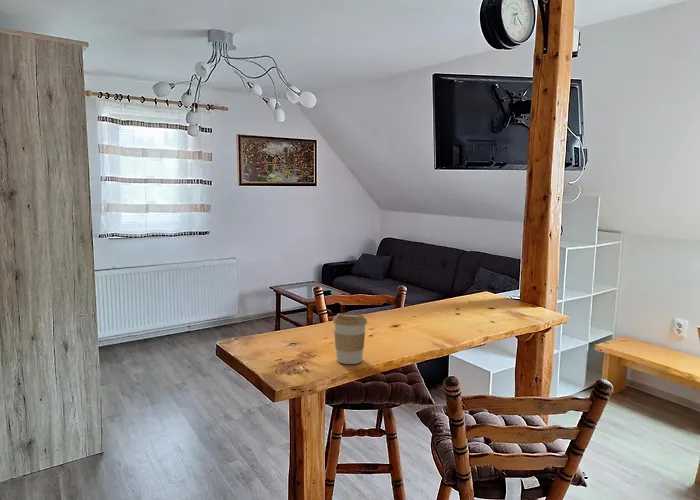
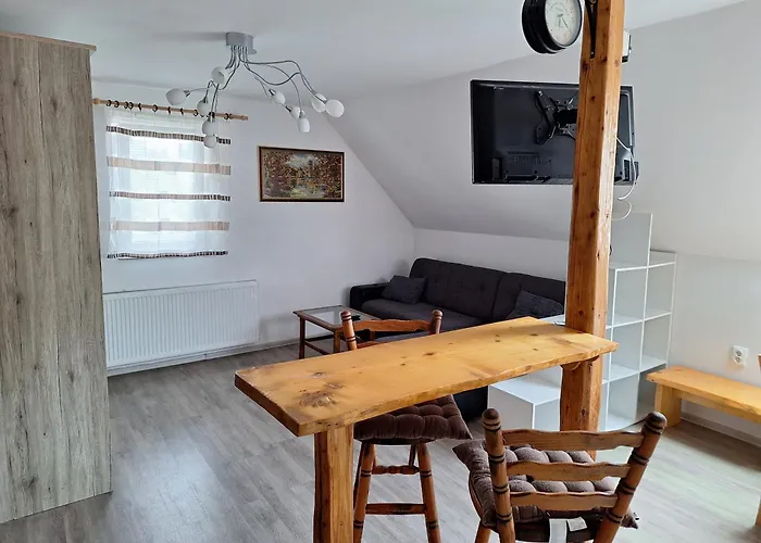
- coffee cup (349, 336)
